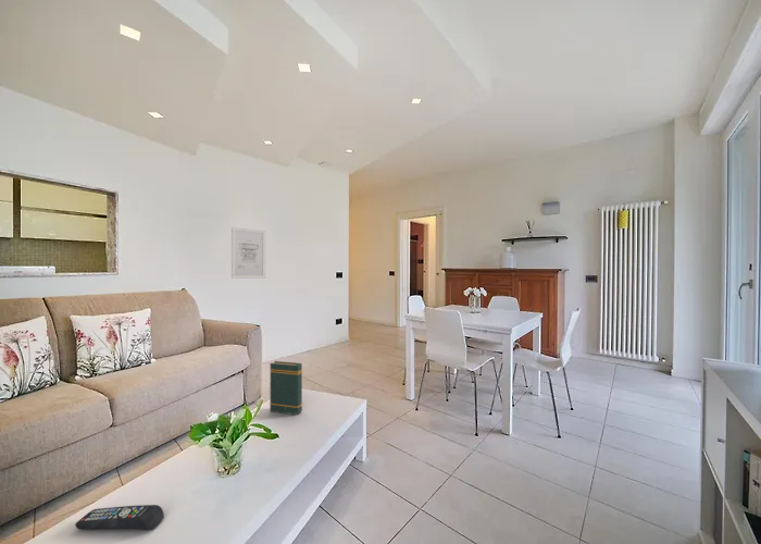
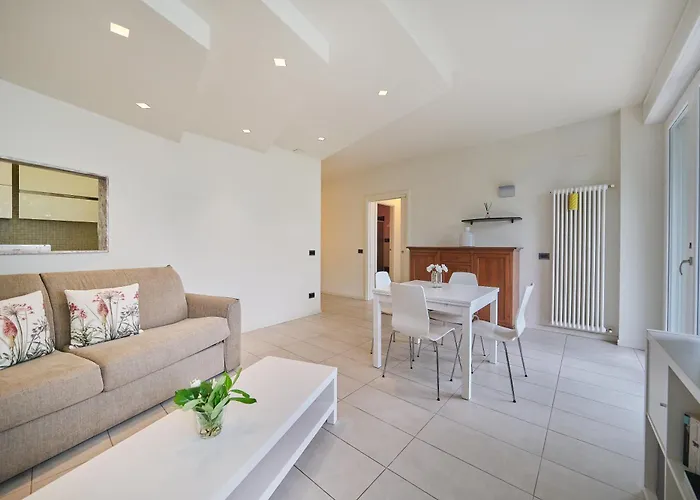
- remote control (121, 517)
- book (286, 387)
- wall art (249, 254)
